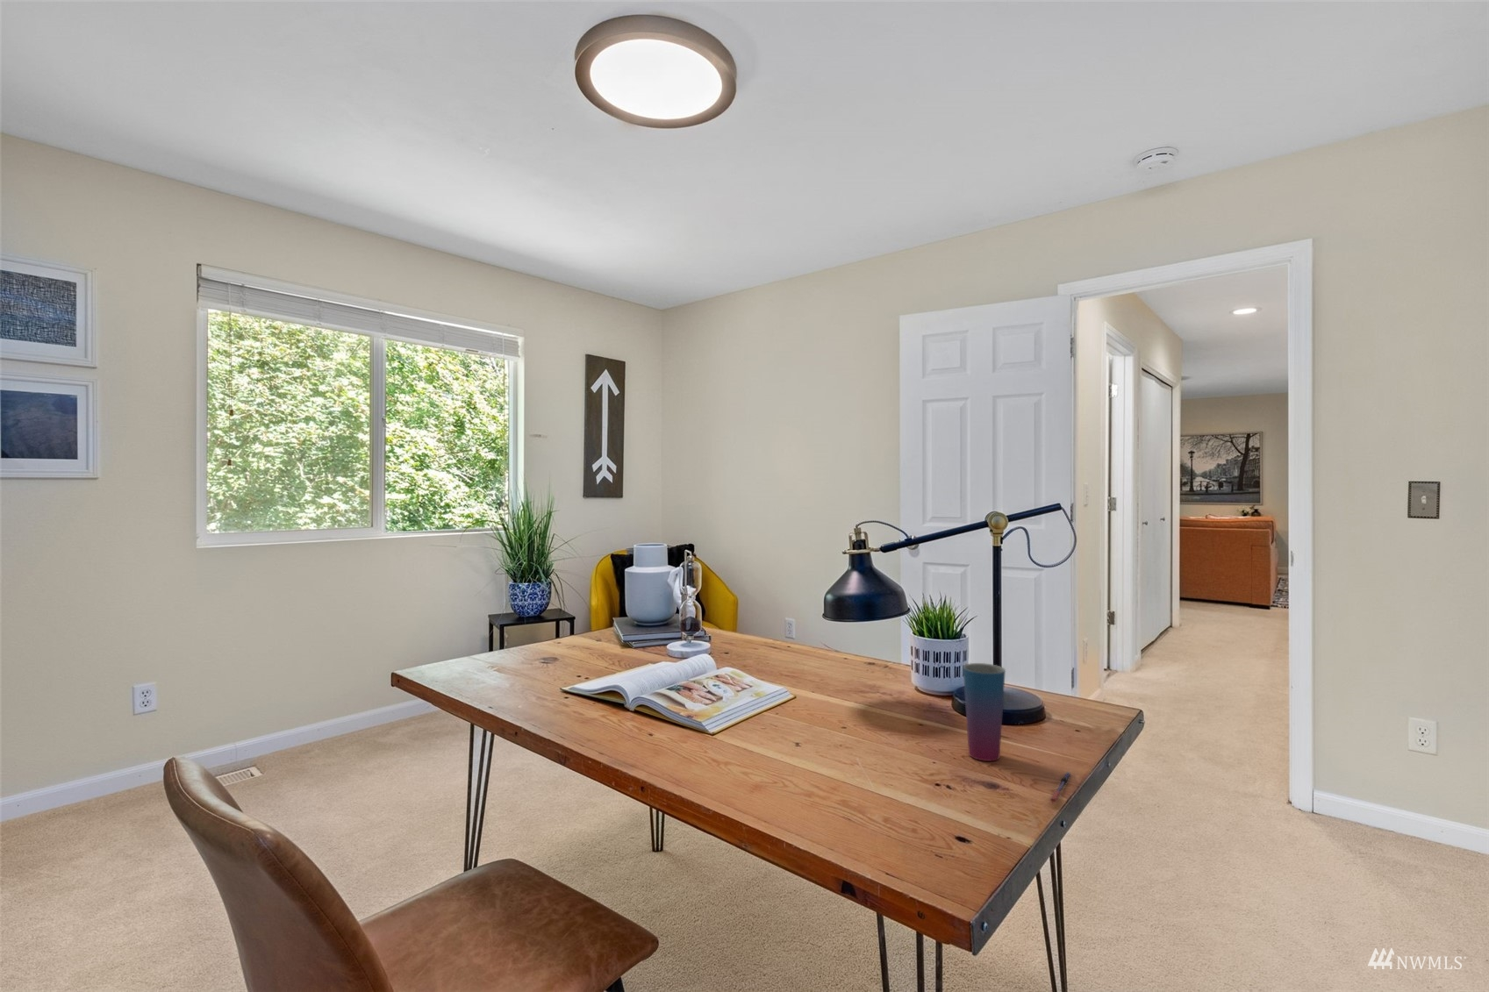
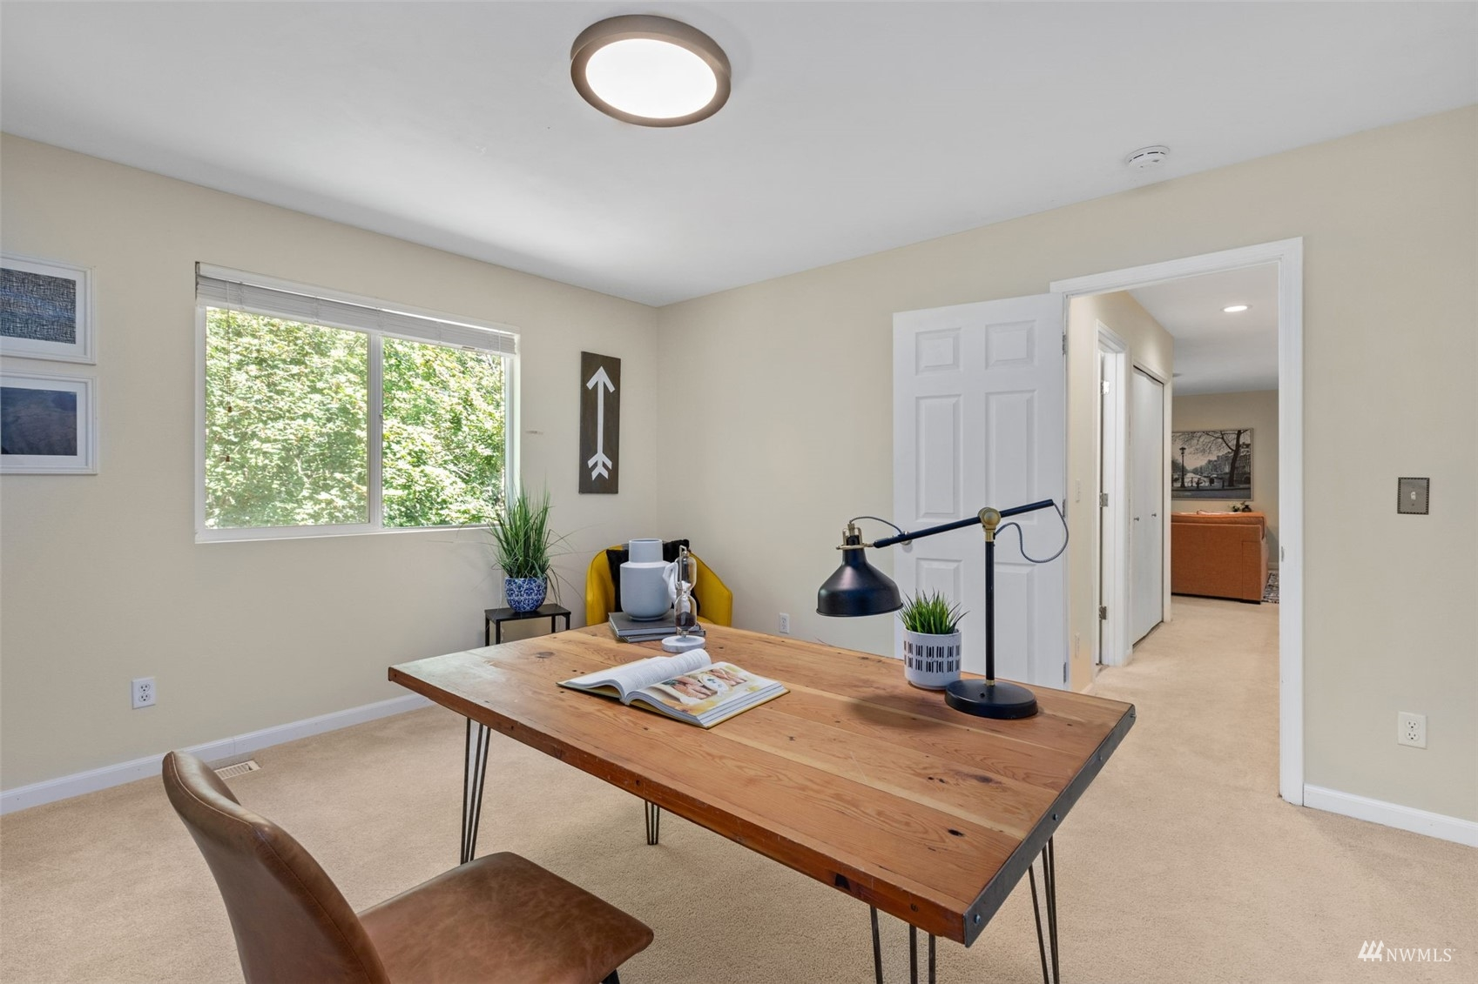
- cup (983, 711)
- pen (1061, 784)
